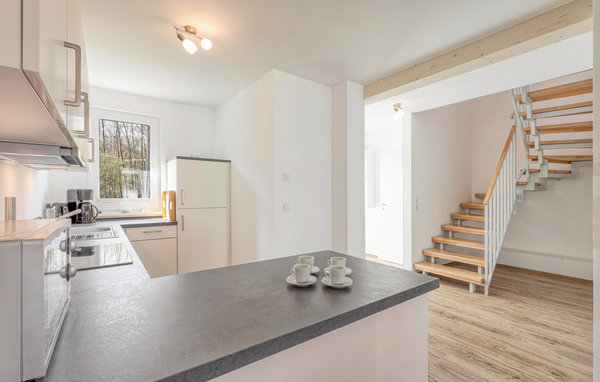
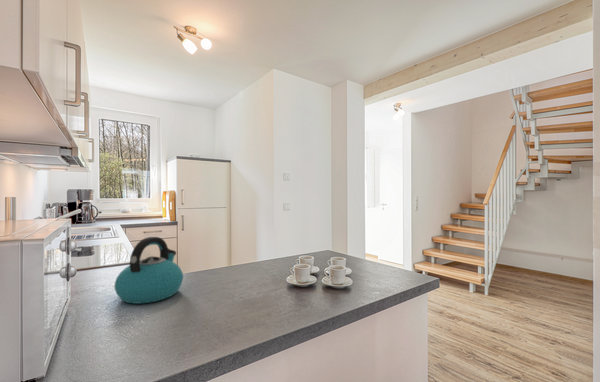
+ kettle (153, 264)
